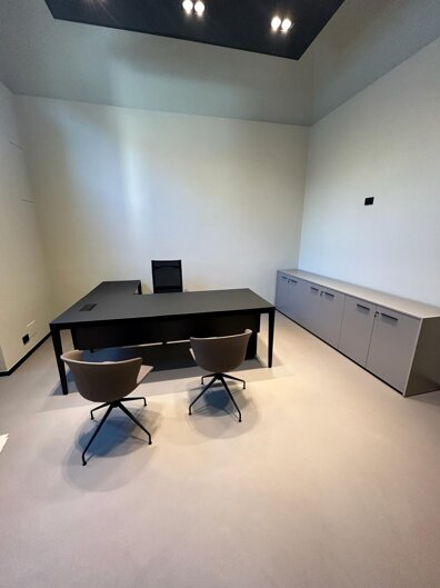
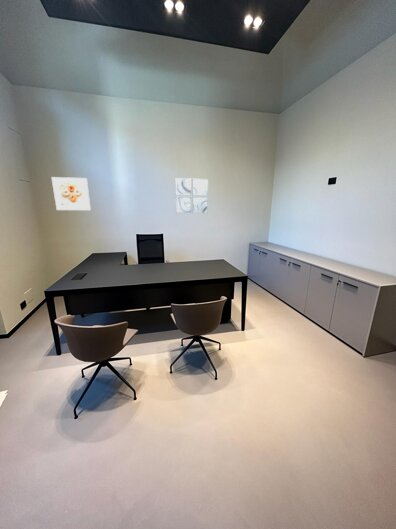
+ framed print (71, 194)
+ wall art (191, 195)
